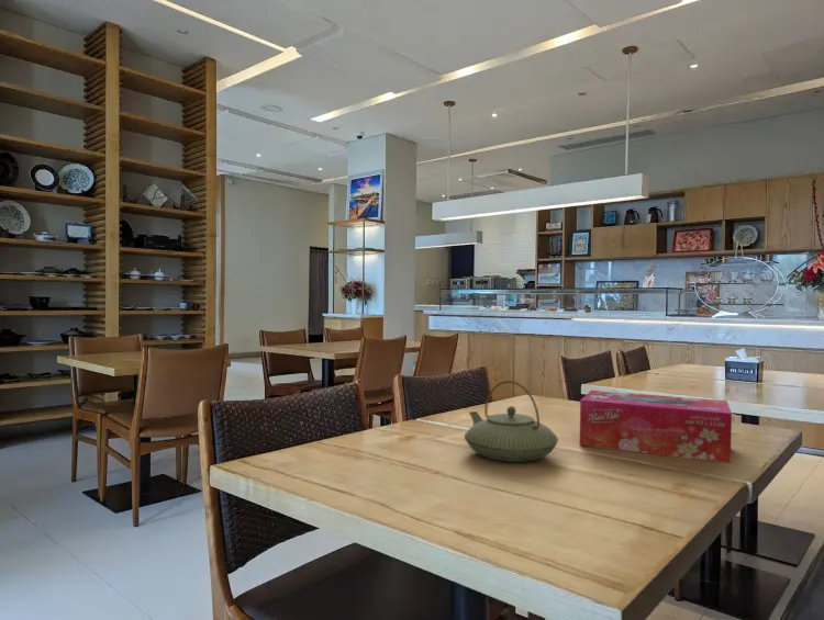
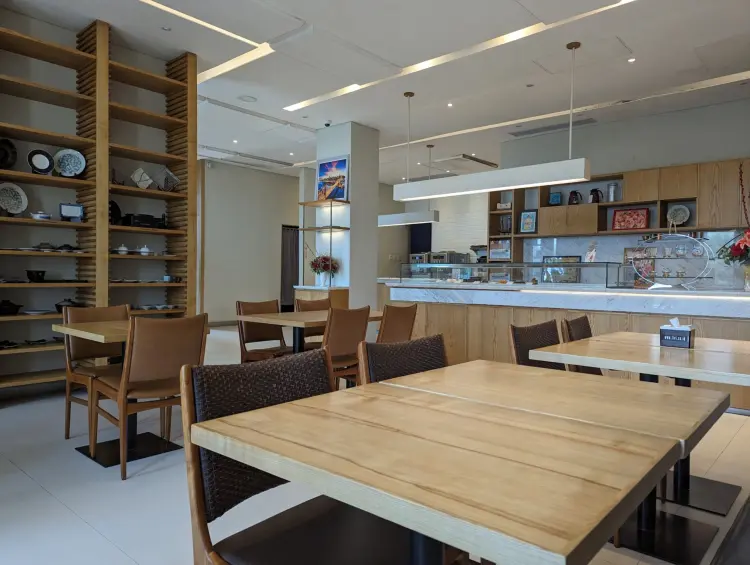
- tissue box (653, 422)
- teapot (505, 416)
